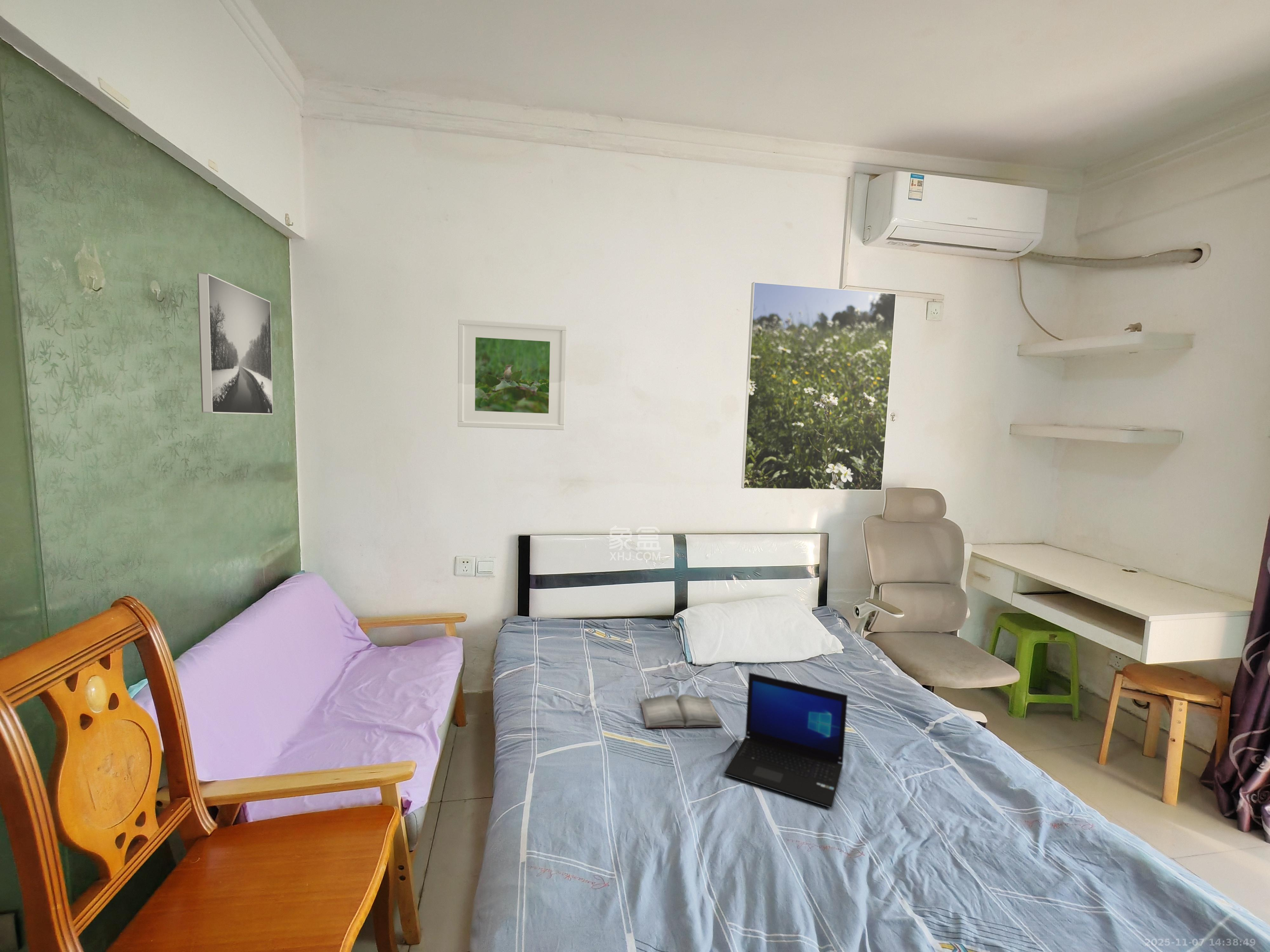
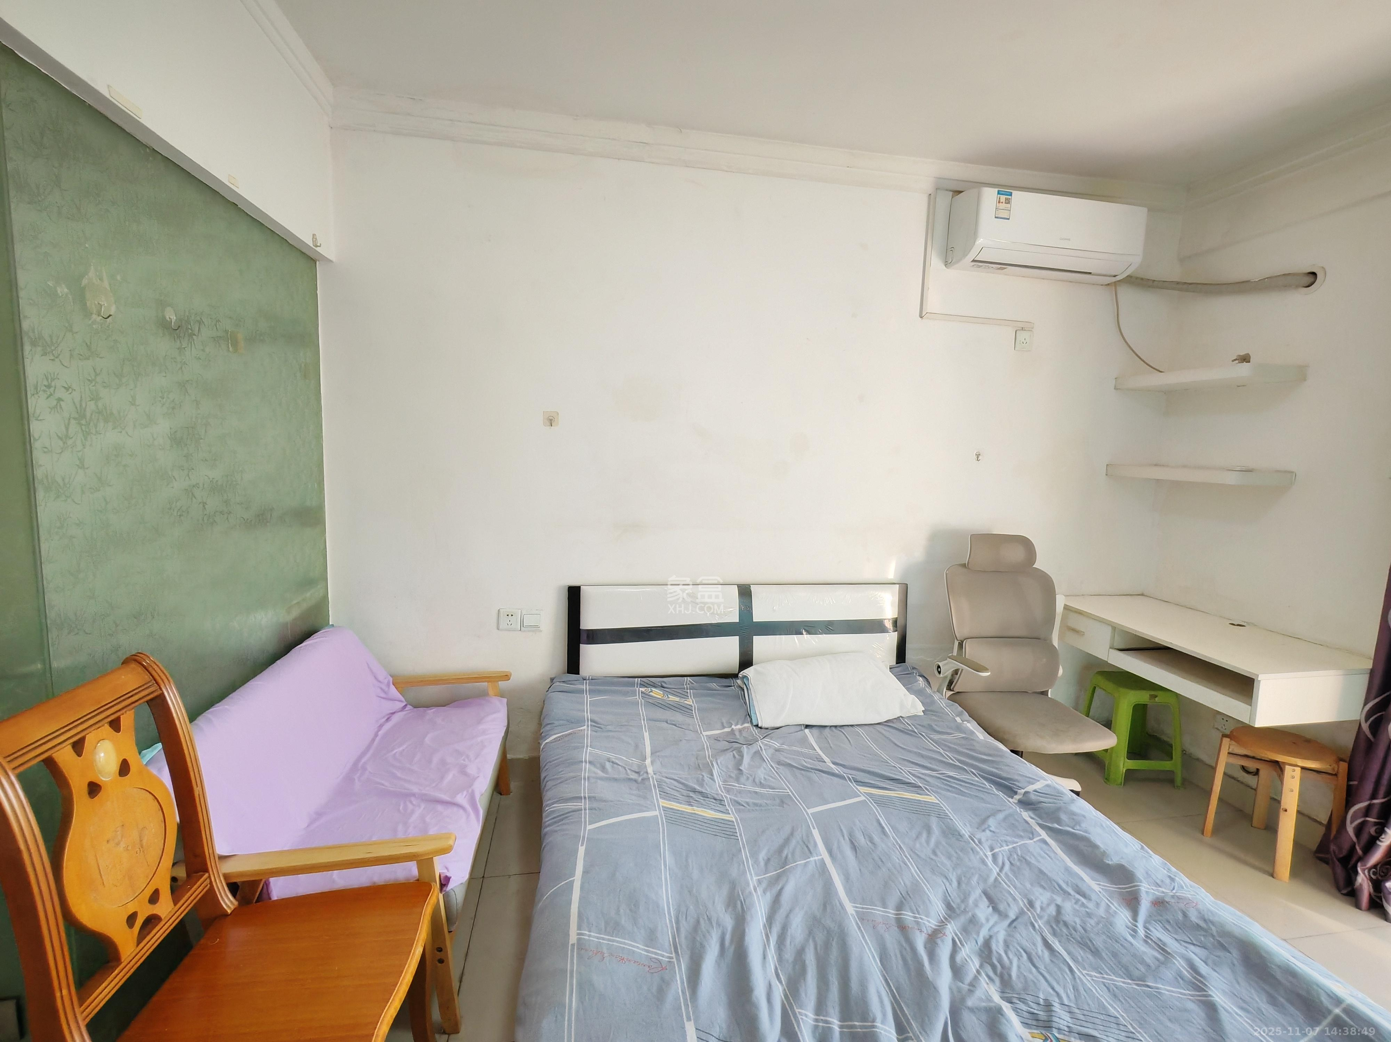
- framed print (239, 352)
- hardback book (680, 710)
- laptop (787, 734)
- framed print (819, 390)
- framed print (512, 376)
